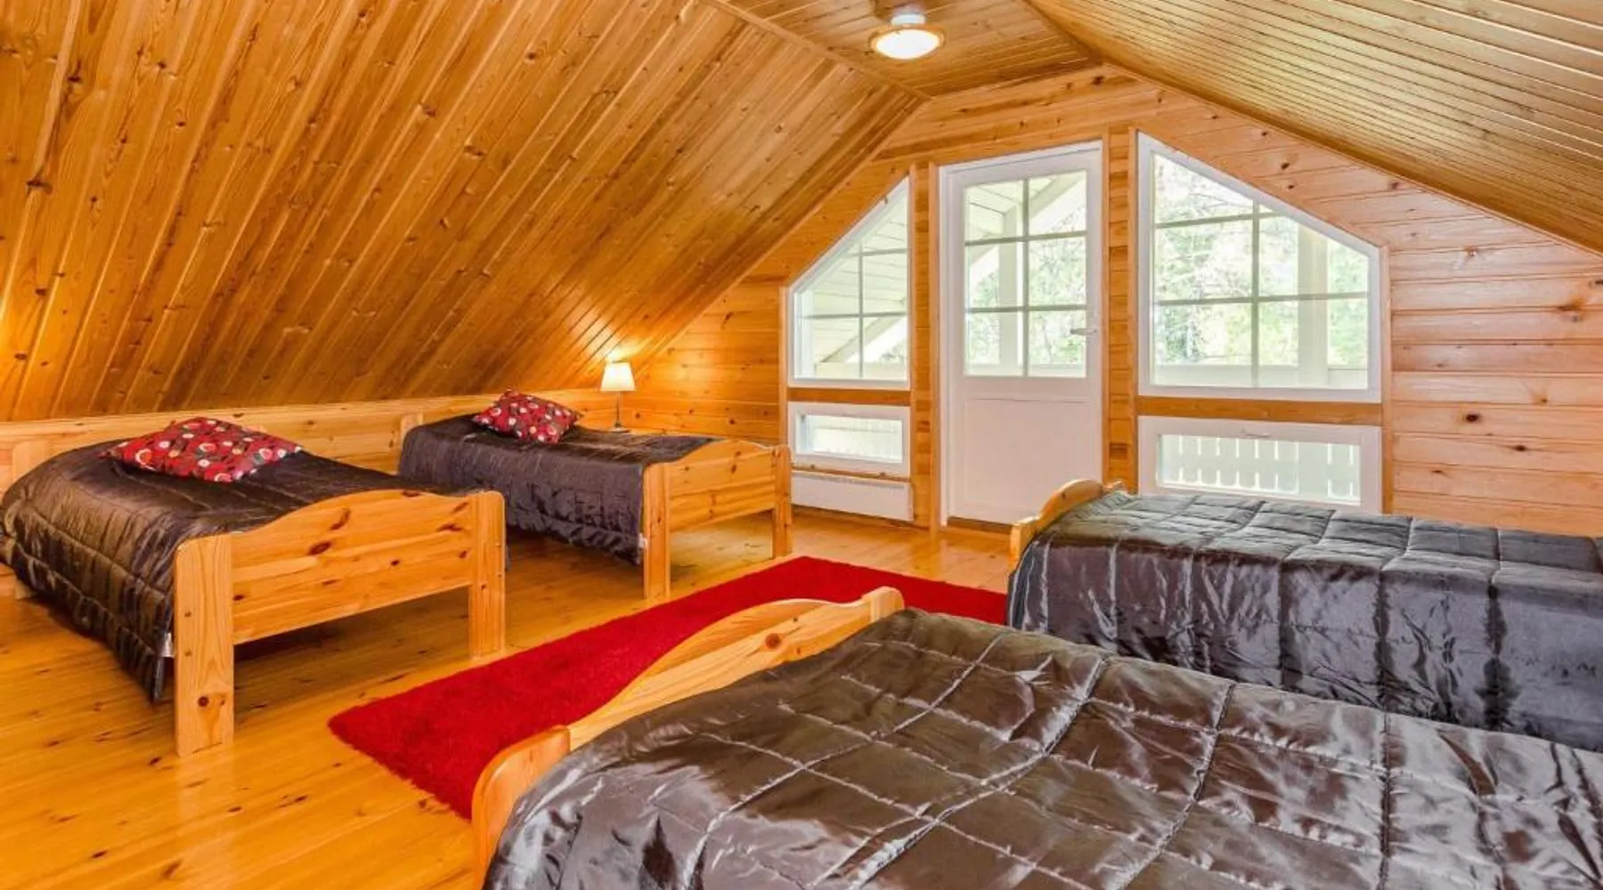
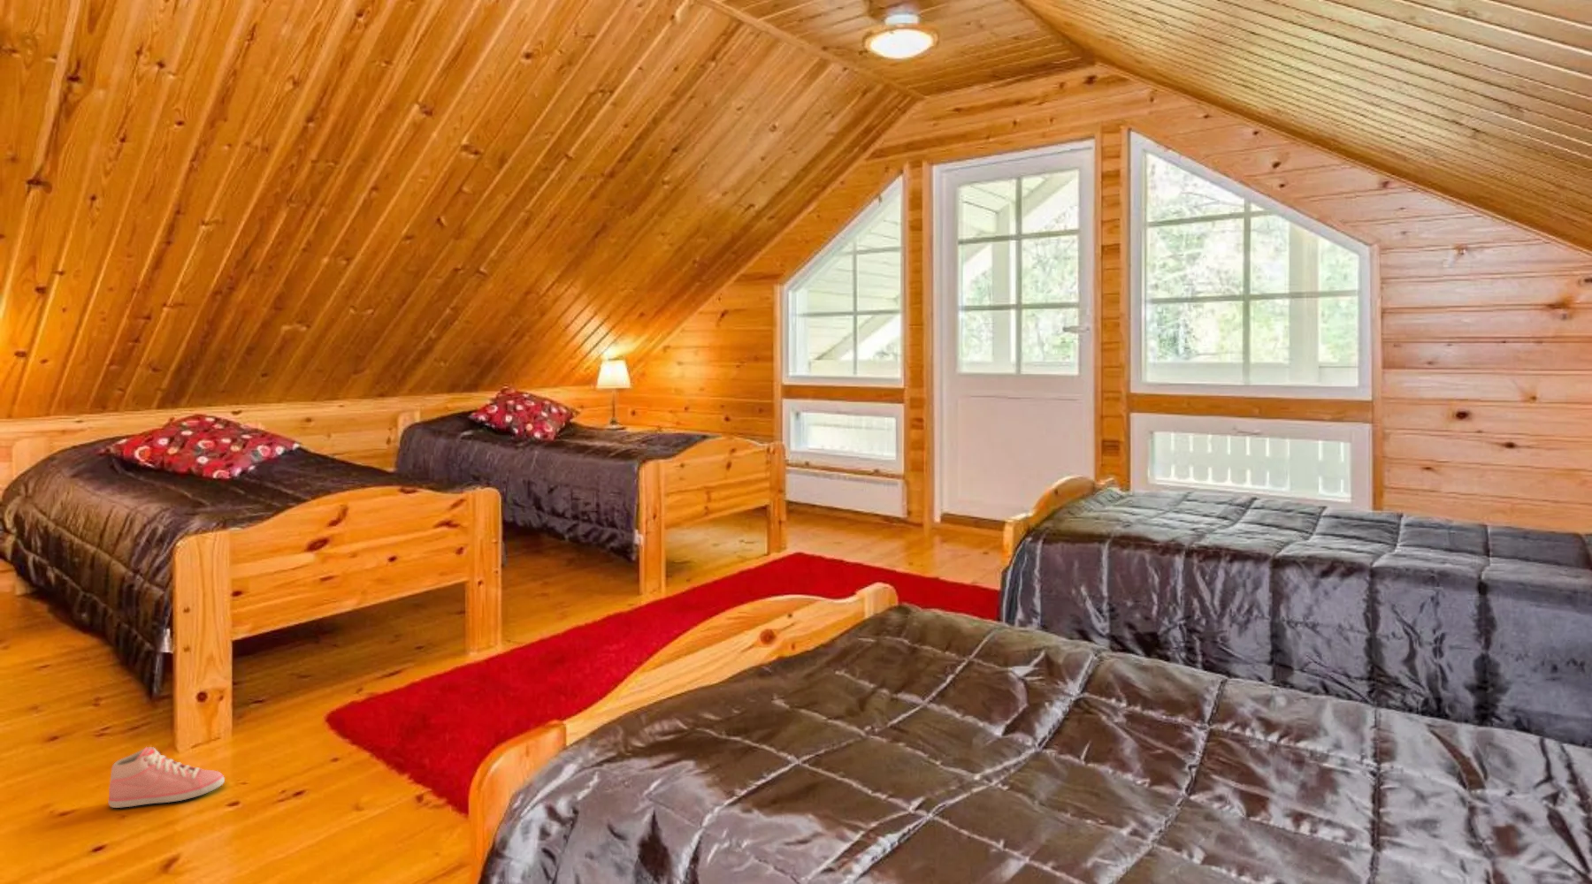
+ sneaker (167, 772)
